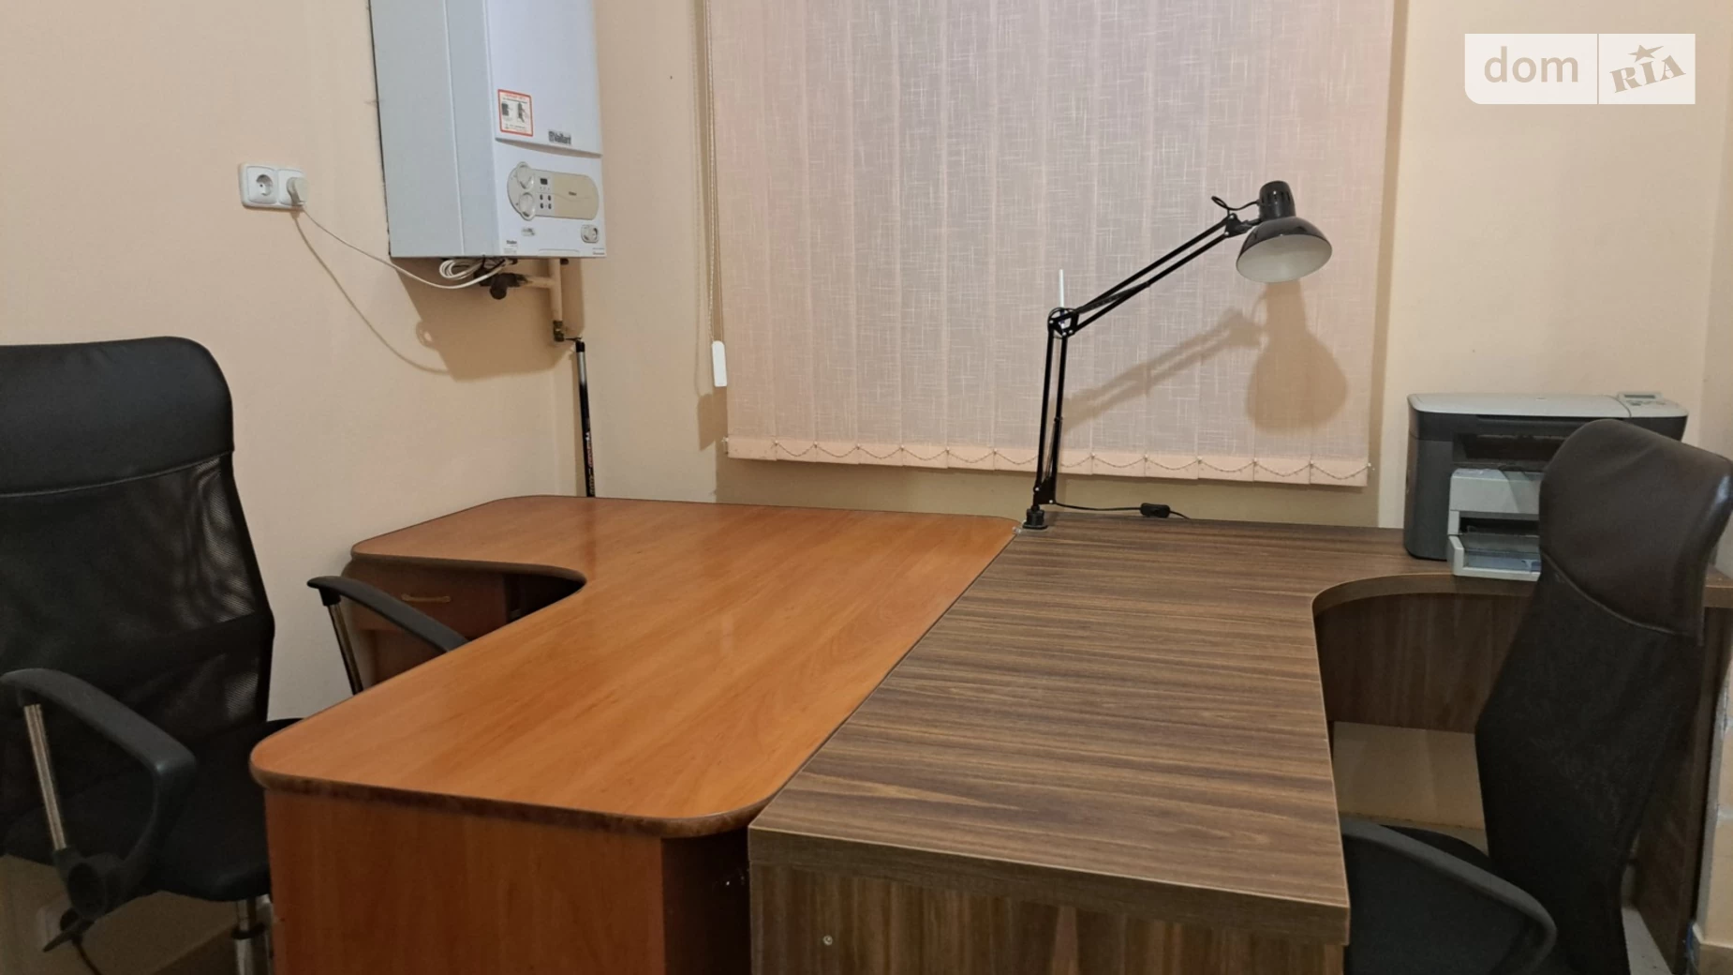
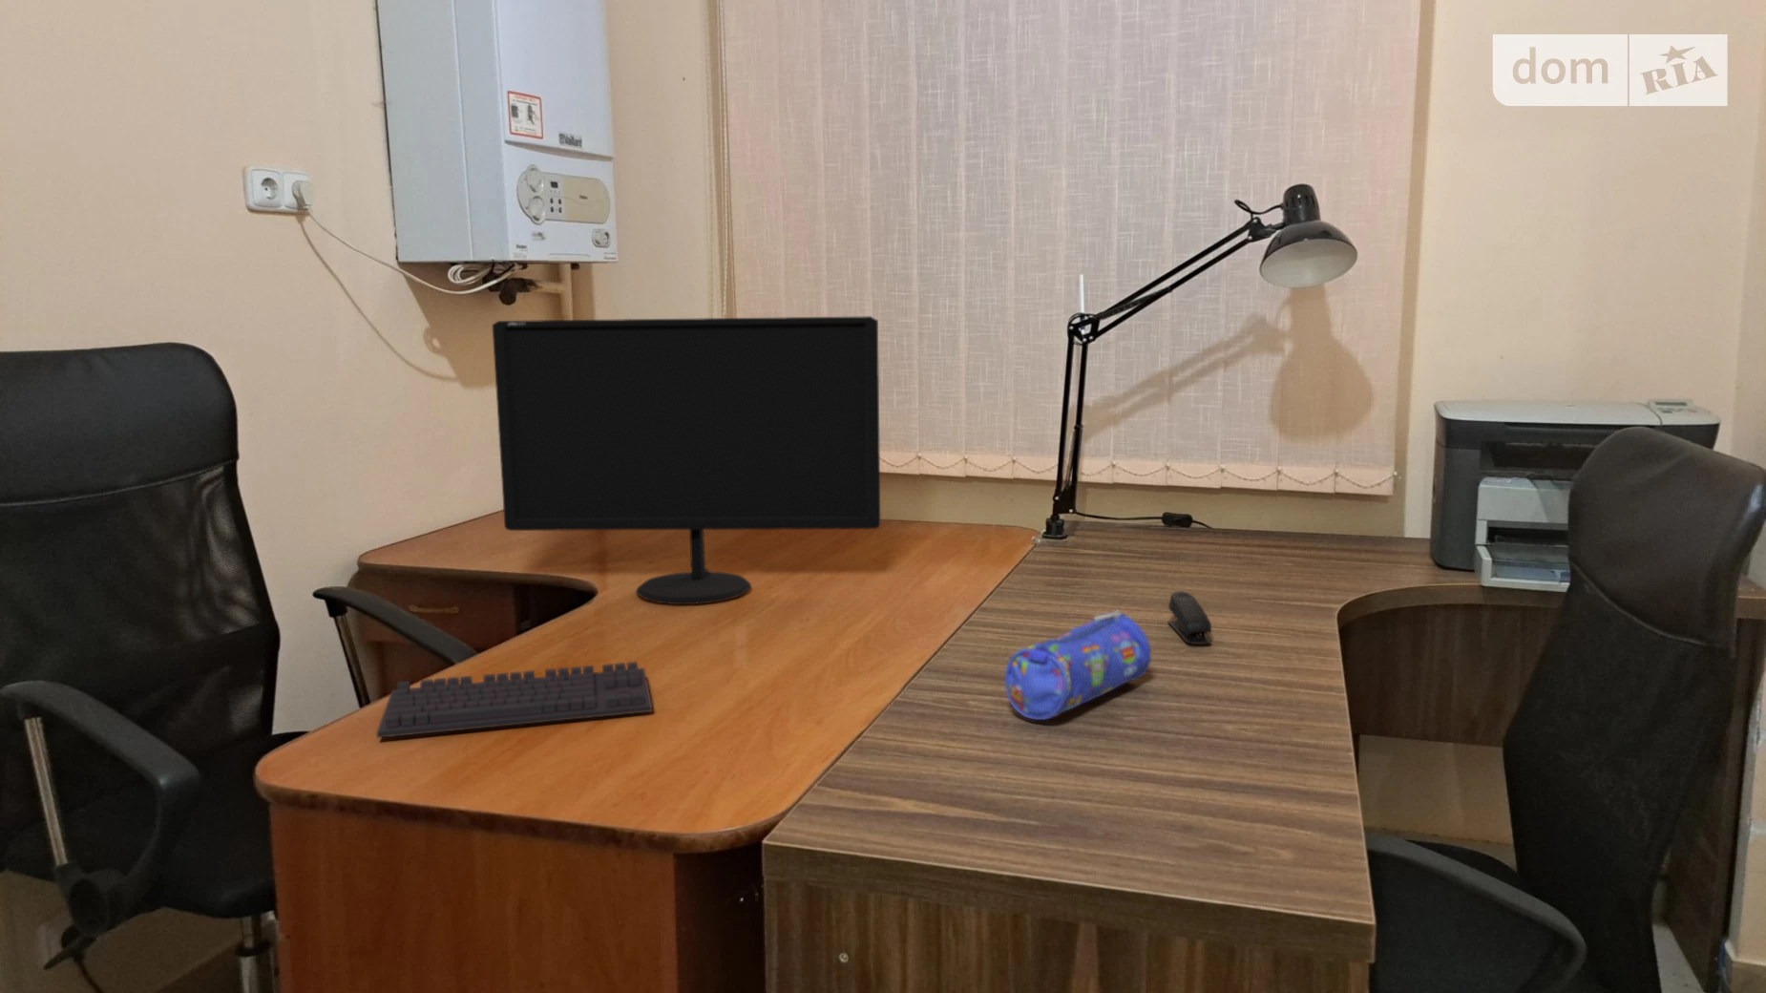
+ stapler (1190, 616)
+ pencil case (1082, 661)
+ keyboard (519, 697)
+ computer monitor (689, 457)
